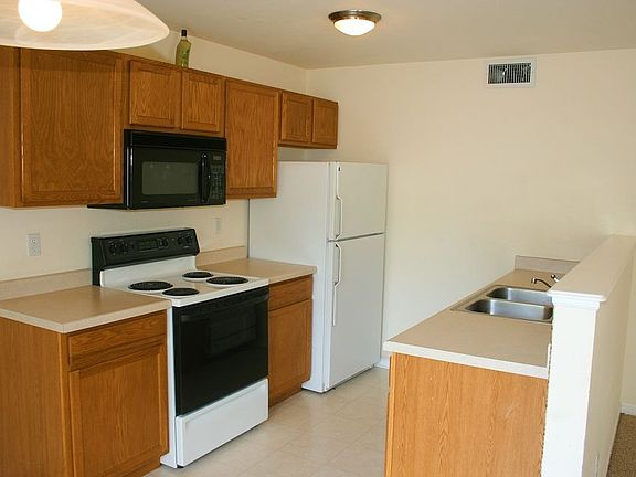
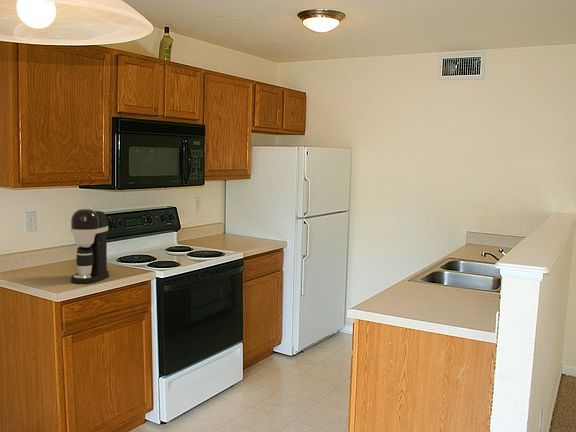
+ coffee maker (90, 243)
